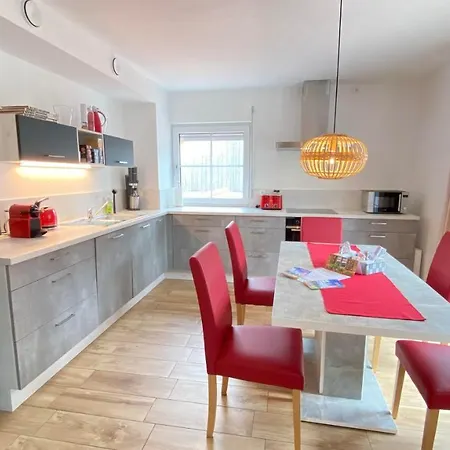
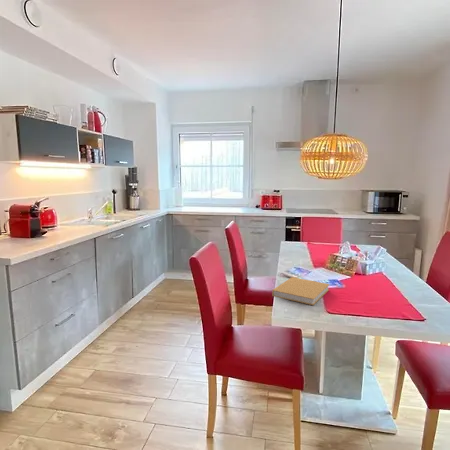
+ book (301, 289)
